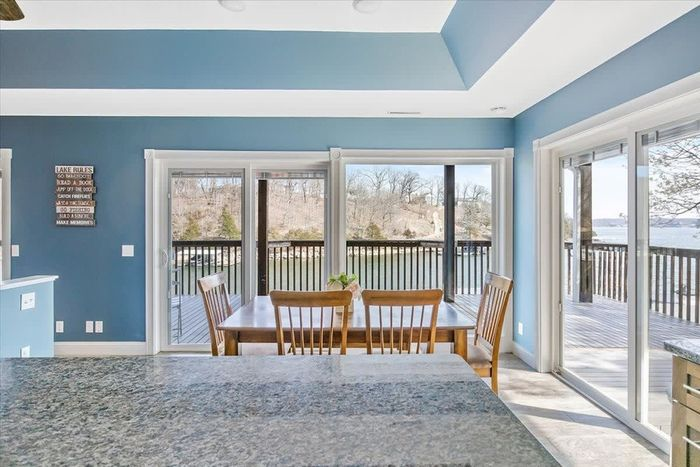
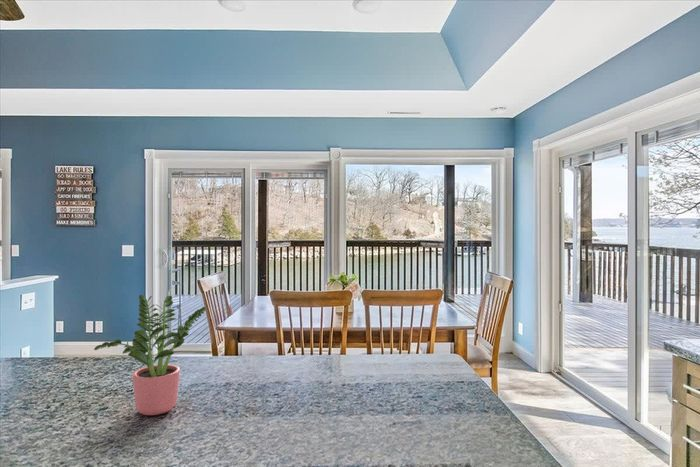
+ potted plant (149, 347)
